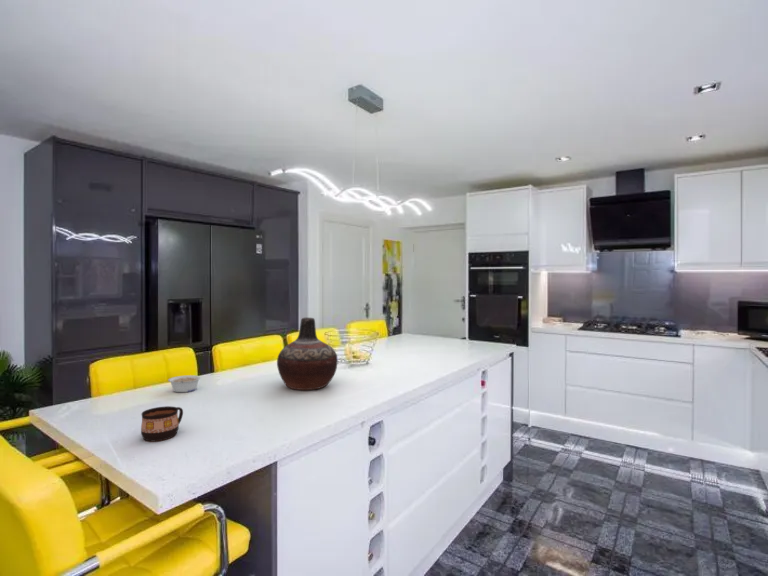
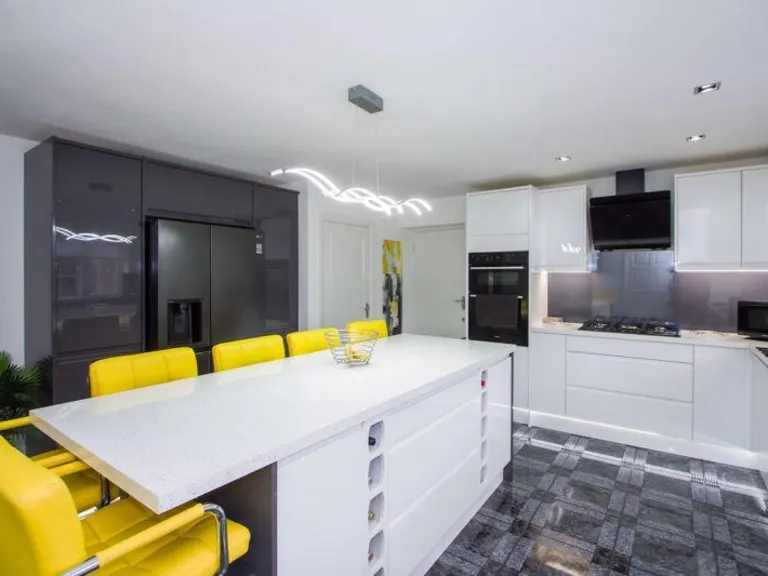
- vase (307, 352)
- legume (185, 383)
- cup (162, 423)
